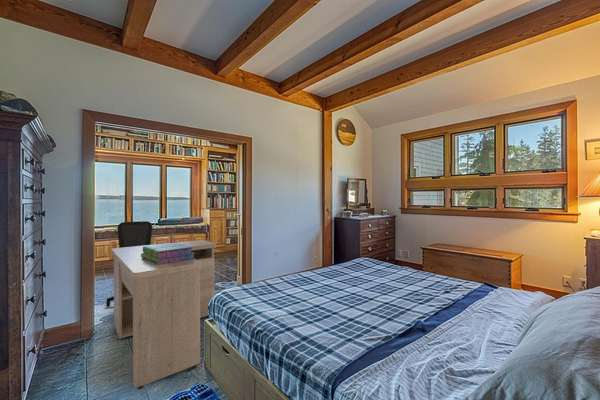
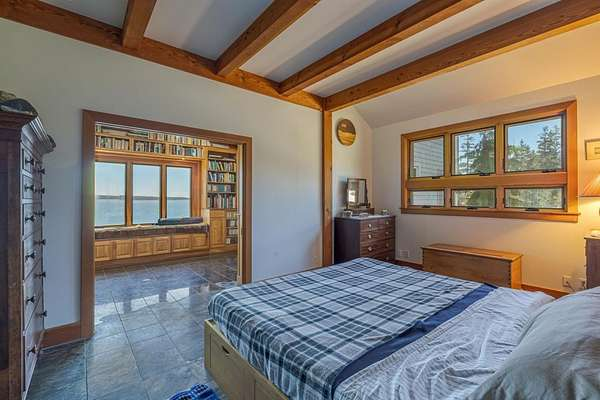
- office chair (134, 246)
- desk (179, 293)
- stack of books (167, 252)
